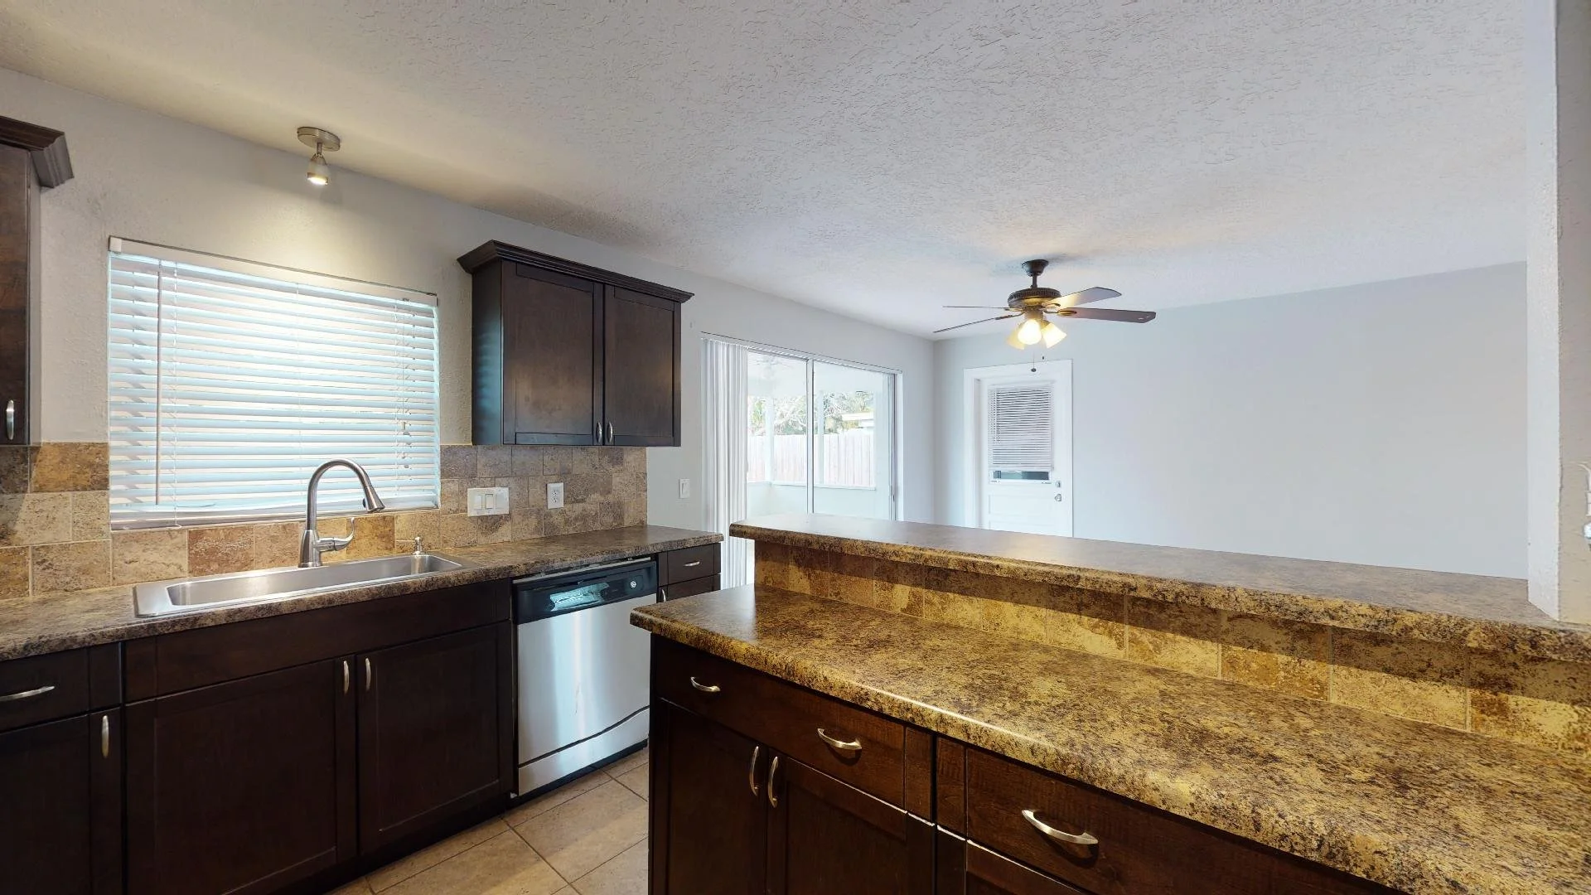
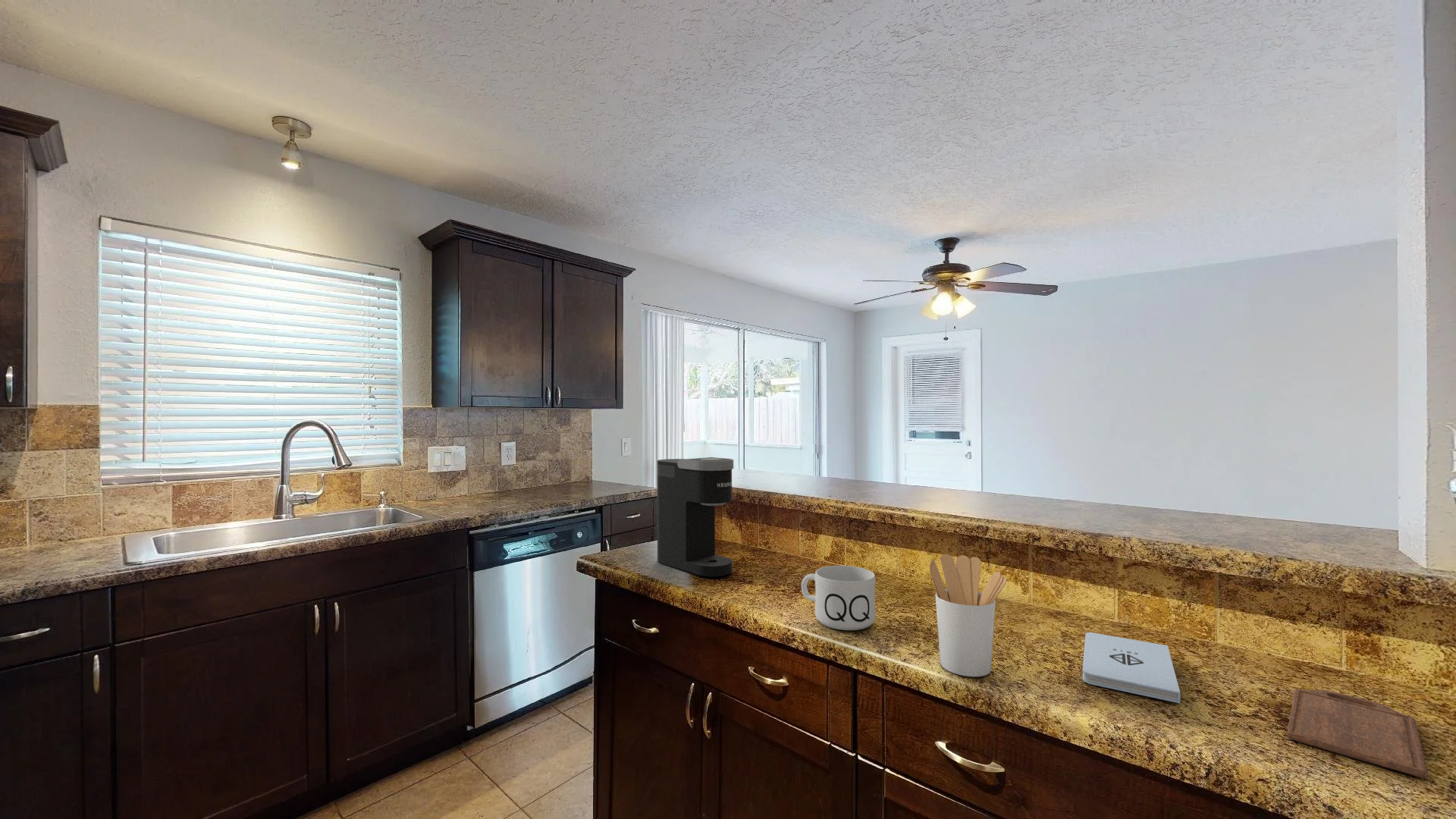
+ mug (835, 595)
+ utensil holder (963, 609)
+ coffee maker (694, 512)
+ notepad (1127, 663)
+ cutting board (1352, 724)
